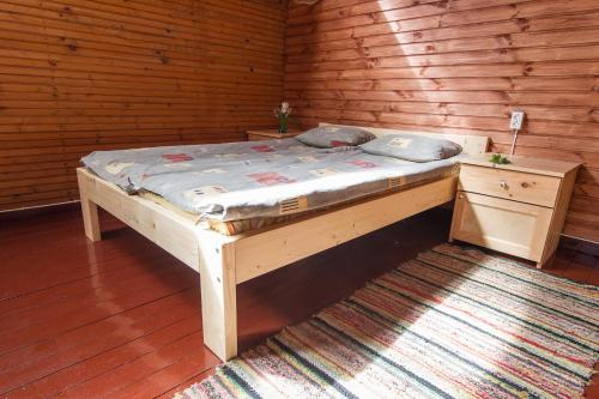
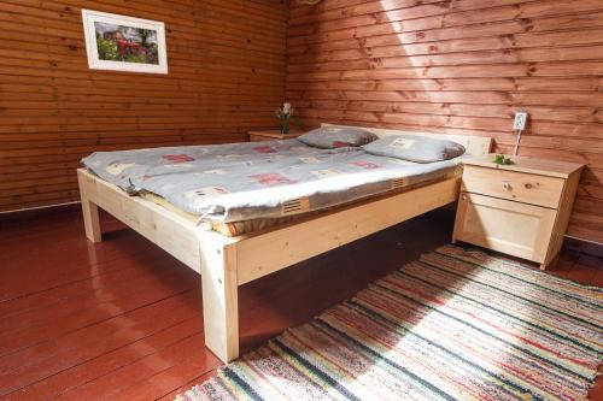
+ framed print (128, 45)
